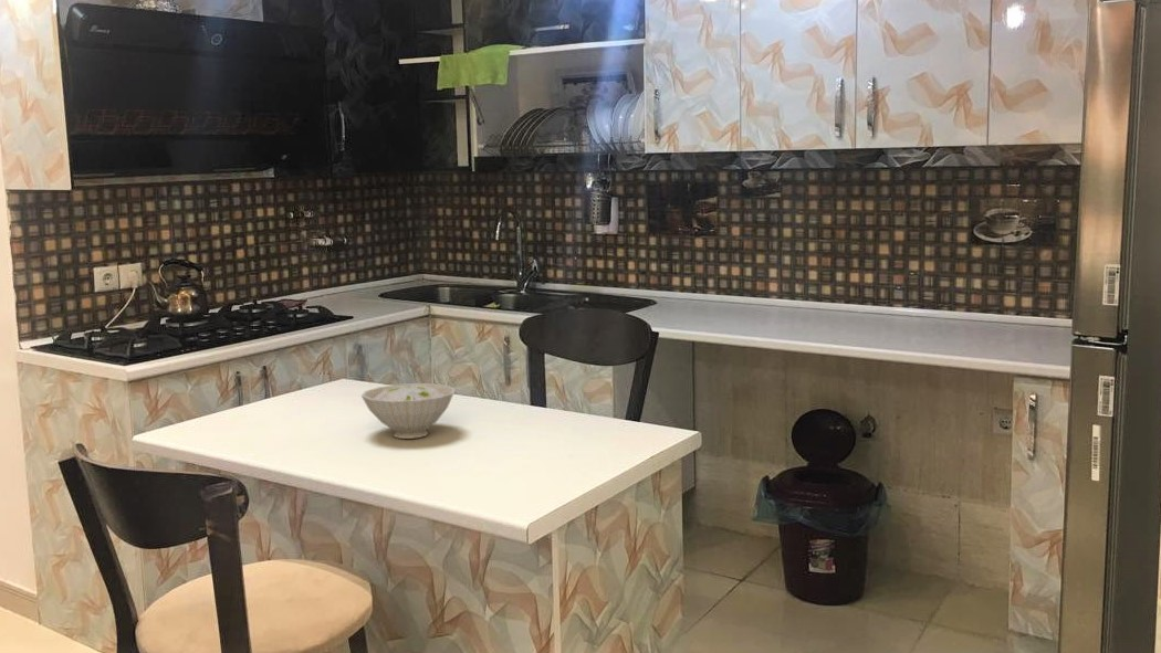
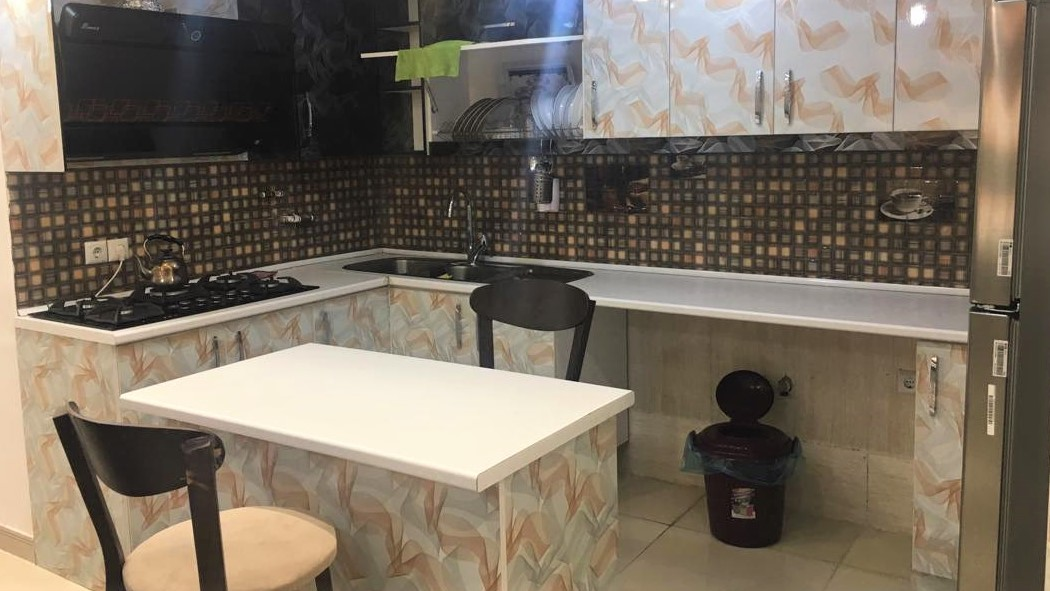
- bowl (409, 410)
